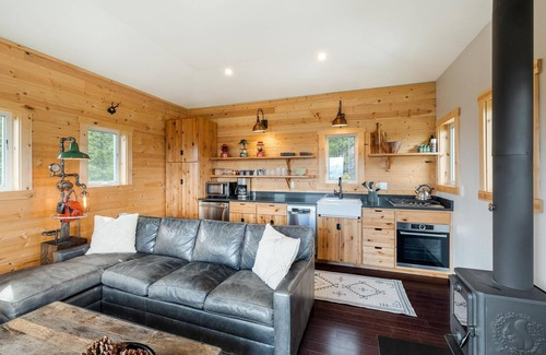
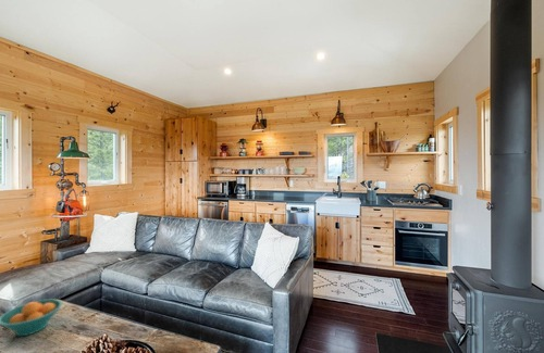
+ fruit bowl (32, 315)
